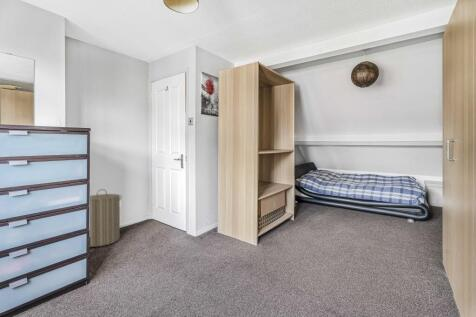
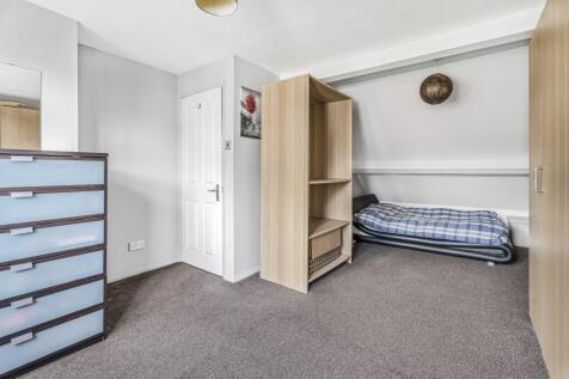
- laundry hamper (102, 215)
